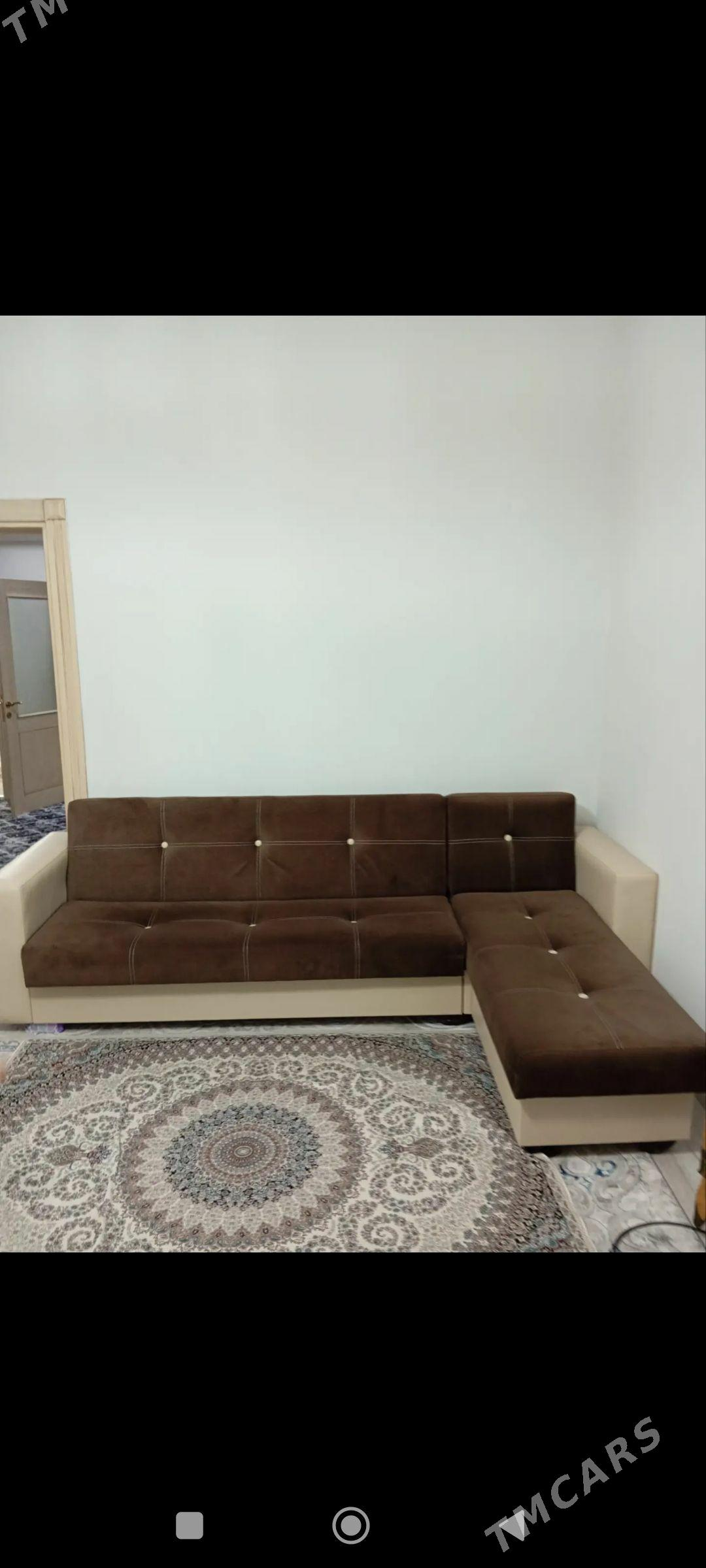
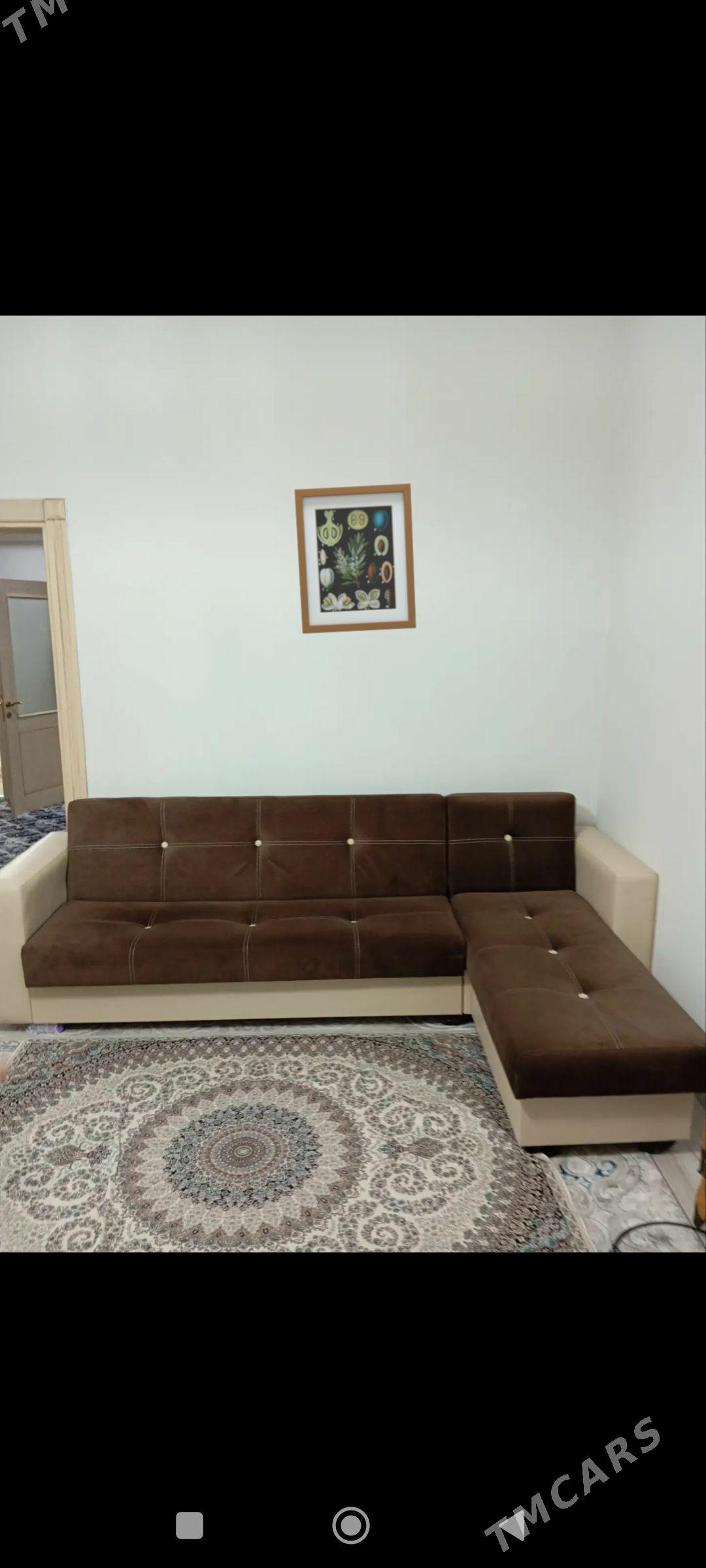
+ wall art (356, 559)
